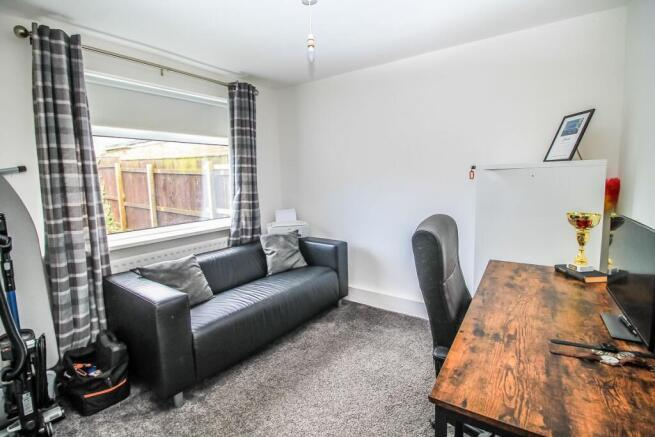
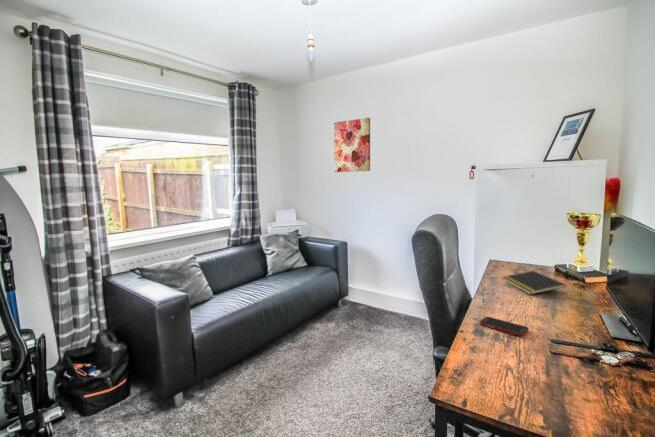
+ notepad (531, 281)
+ wall art (351, 146)
+ cell phone (503, 326)
